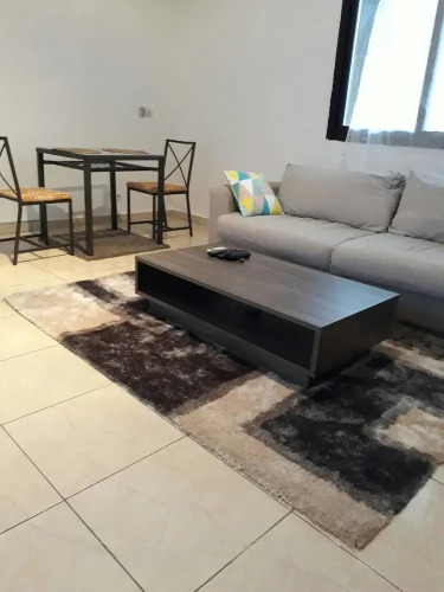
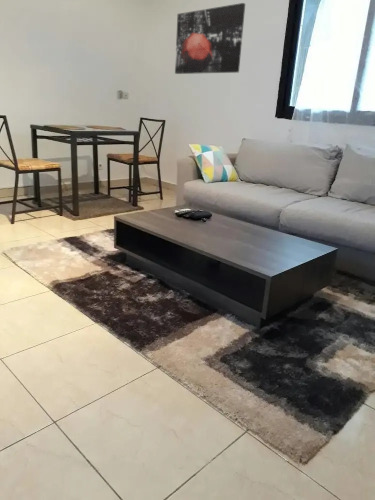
+ wall art (206, 41)
